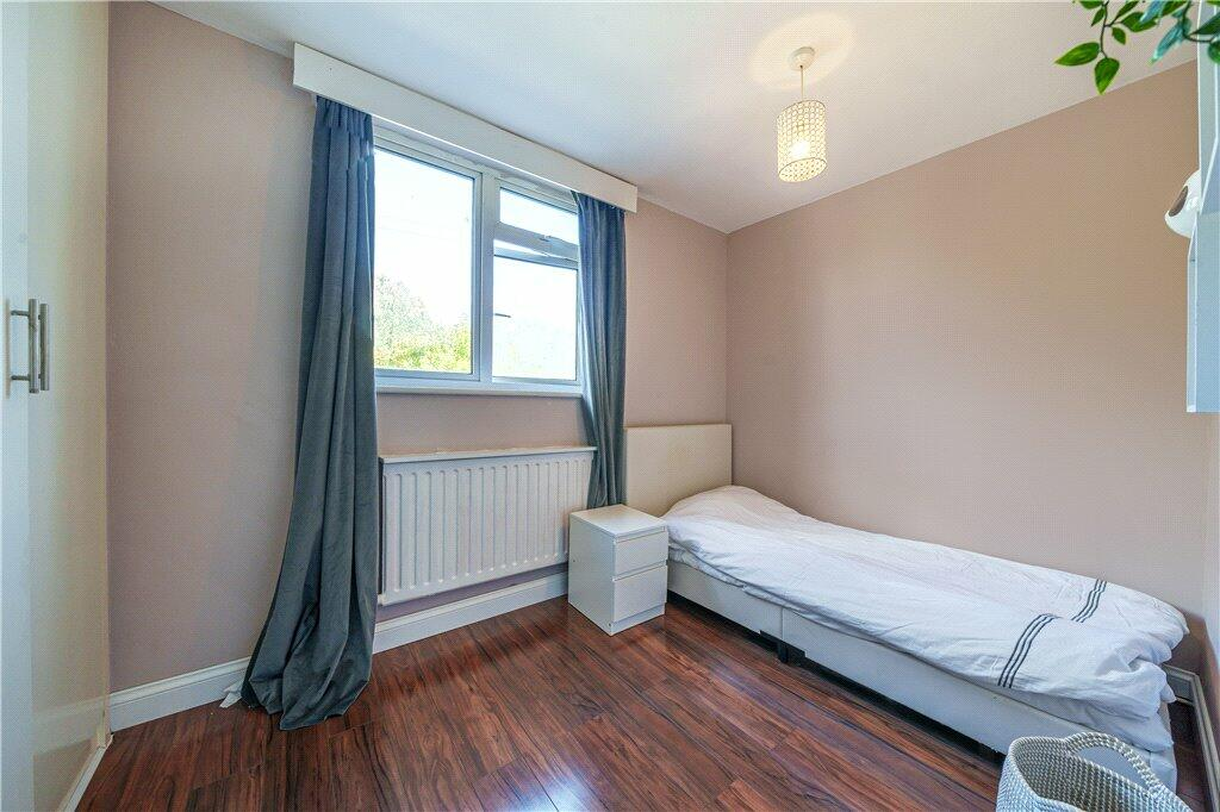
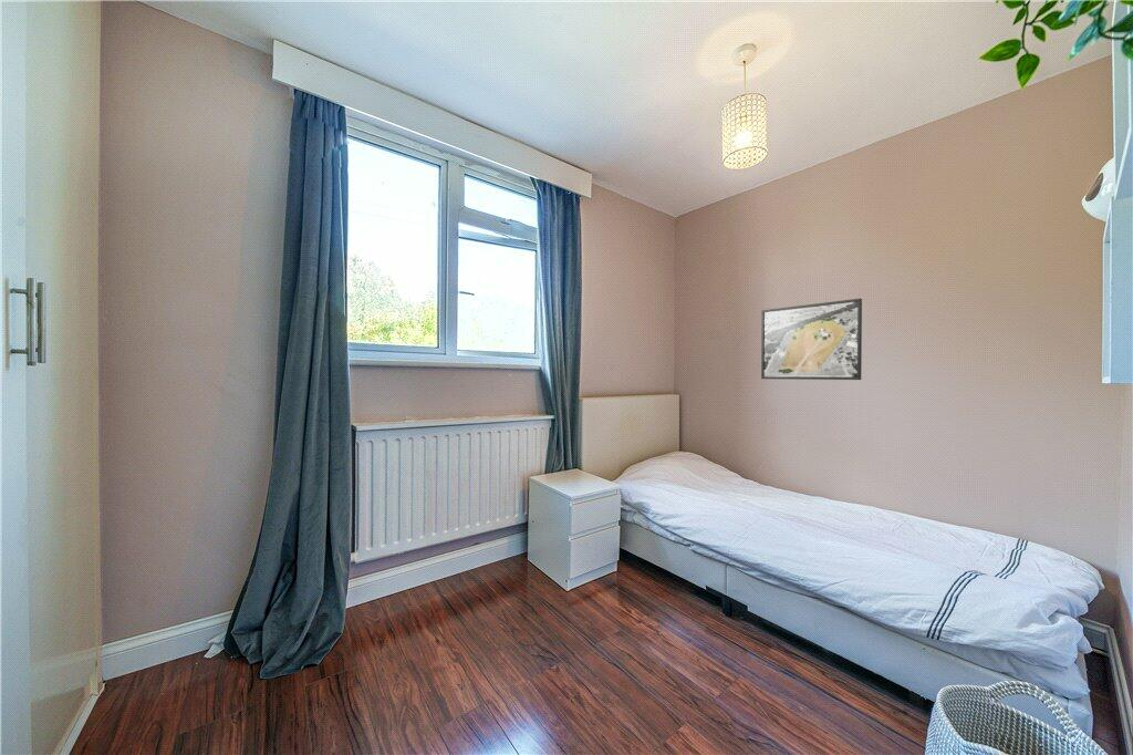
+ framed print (807, 342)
